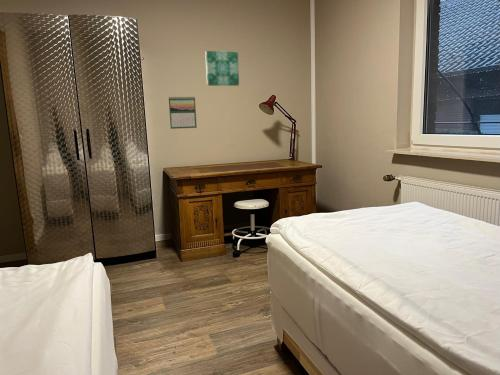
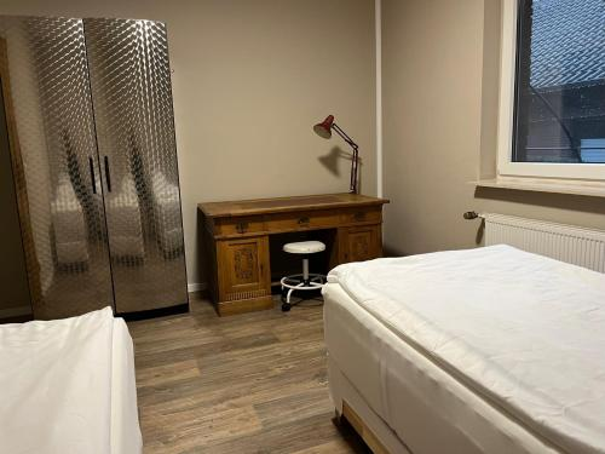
- calendar (182, 112)
- wall art (222, 68)
